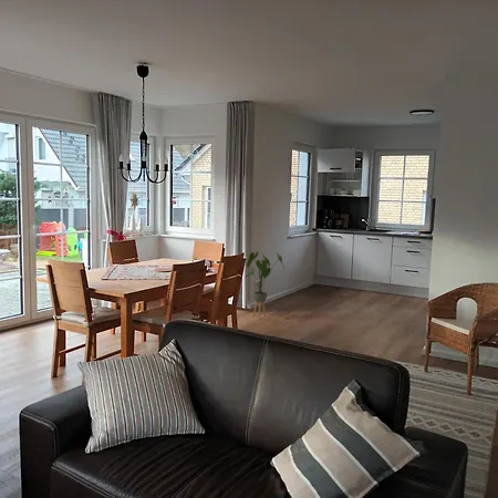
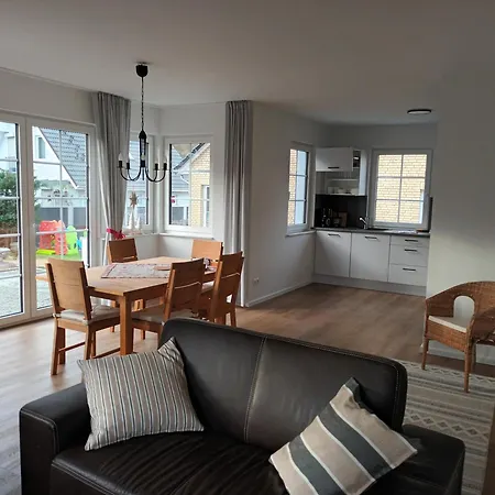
- house plant (260, 283)
